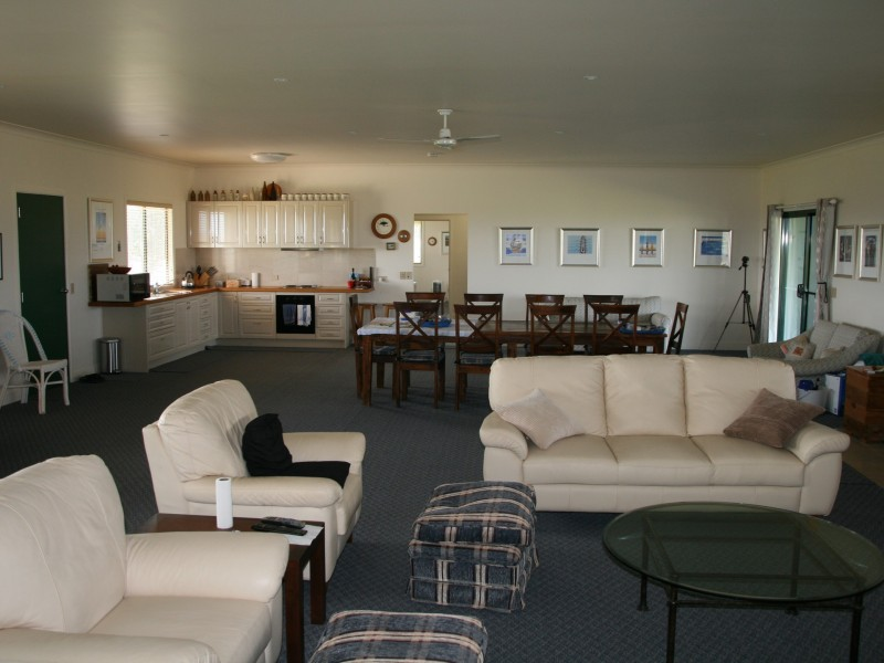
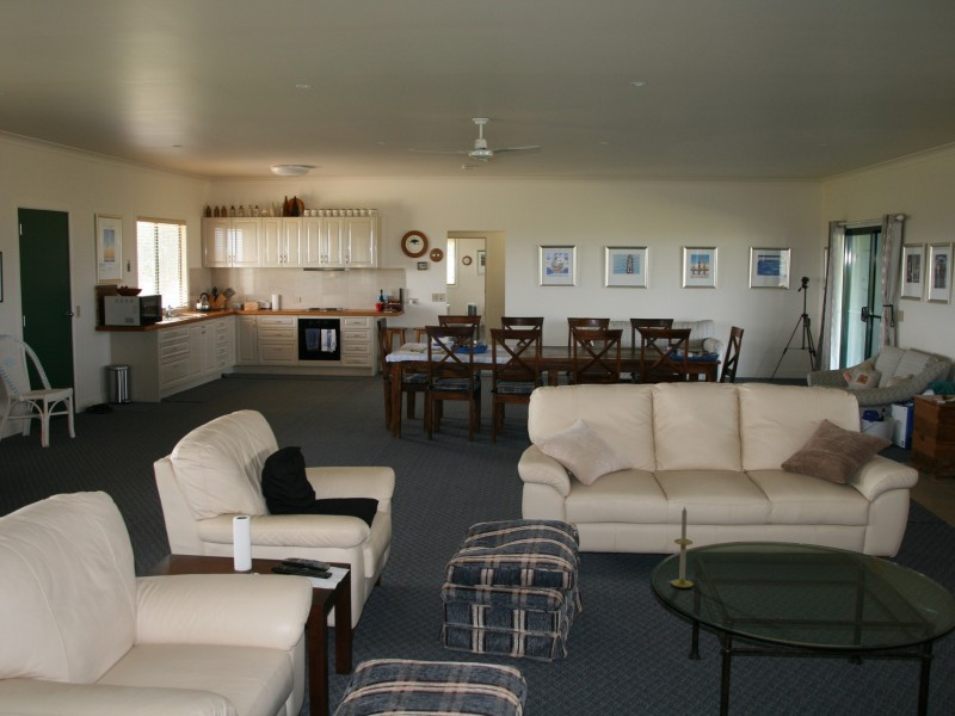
+ candle (683, 544)
